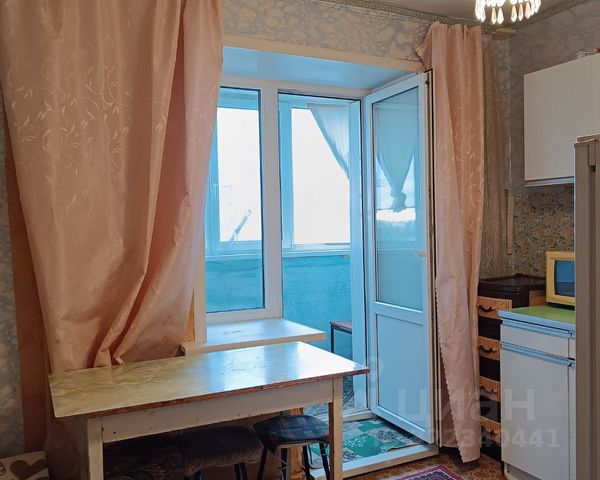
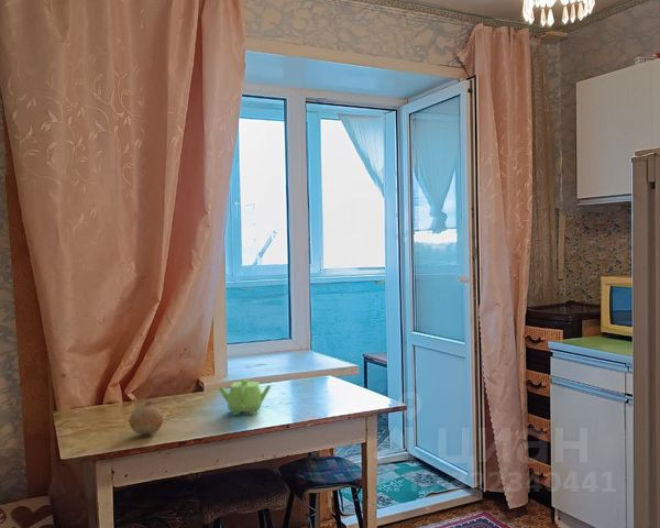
+ teapot (245, 395)
+ fruit (146, 418)
